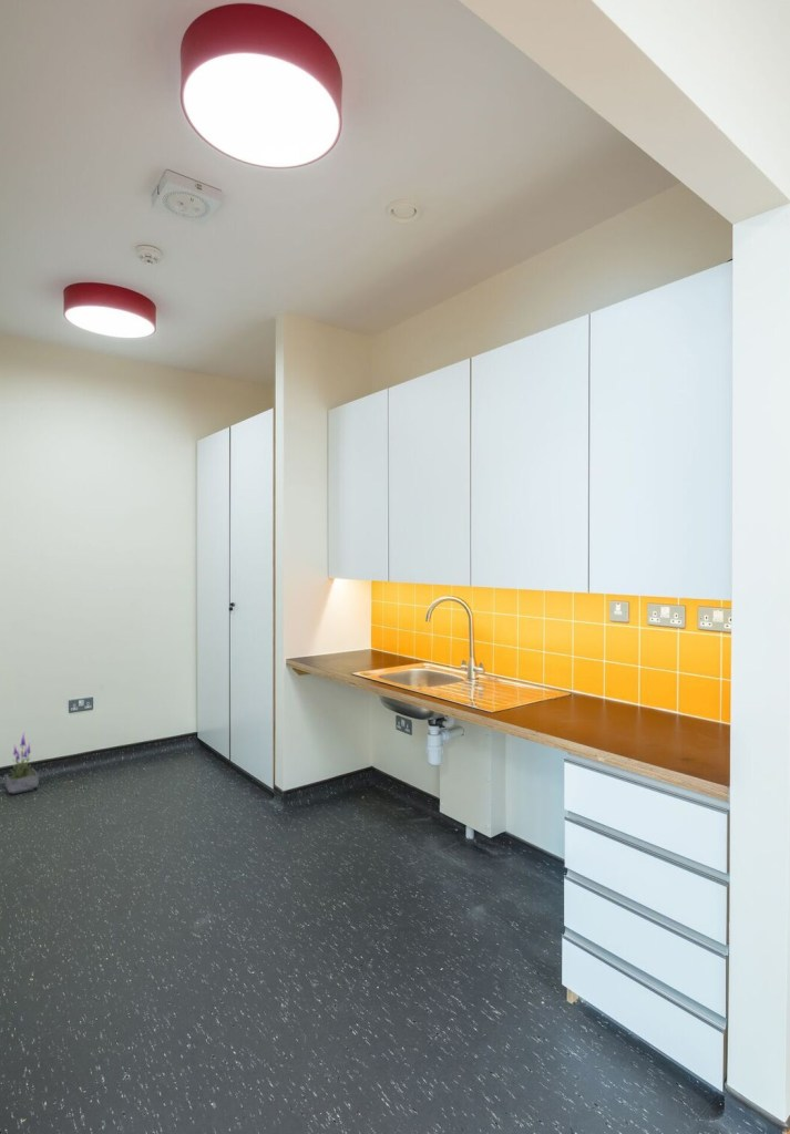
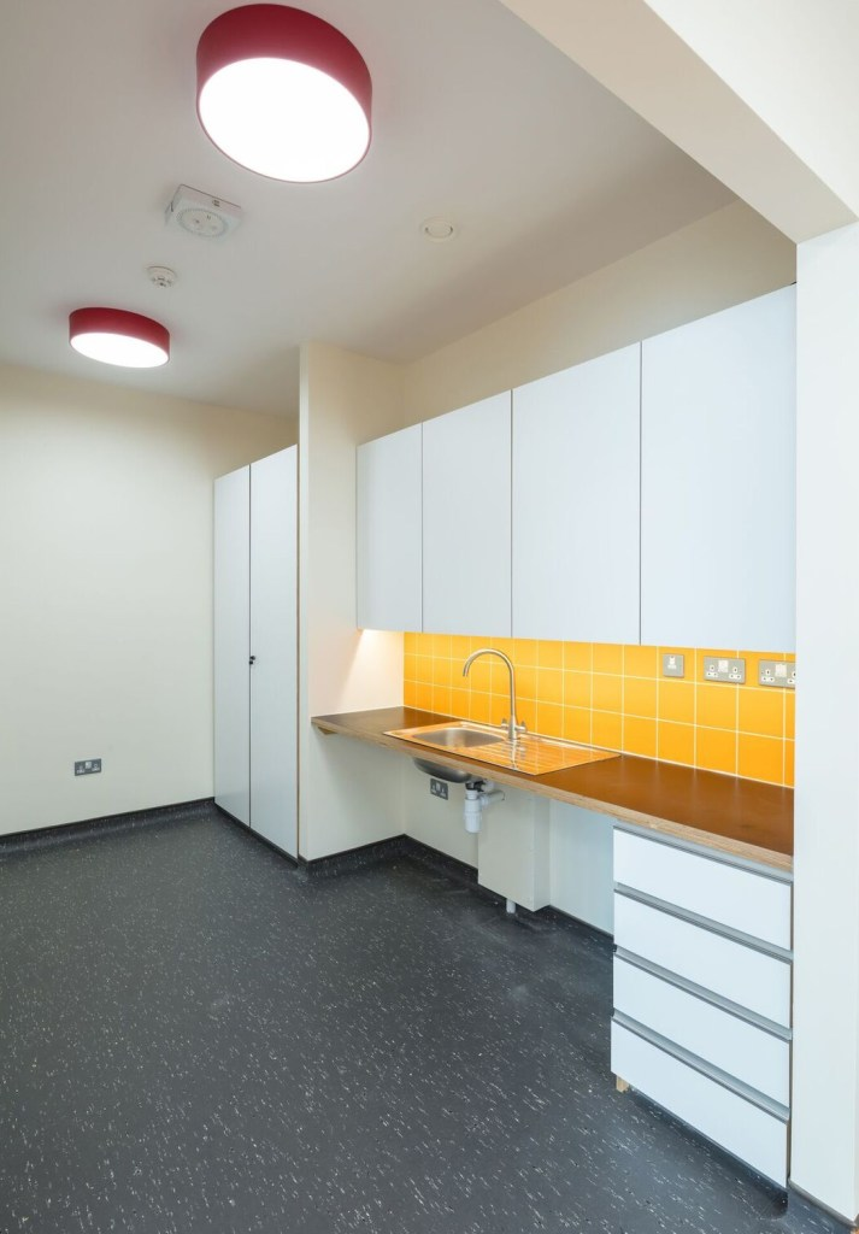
- potted plant (21, 761)
